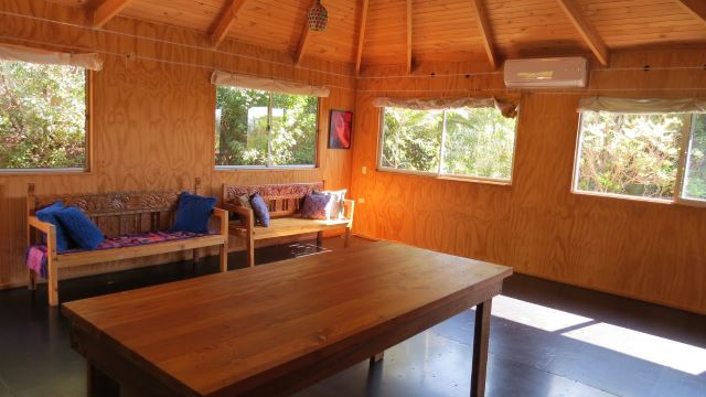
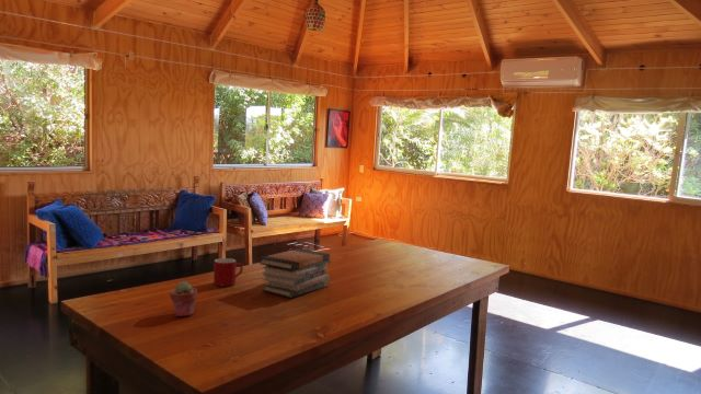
+ book stack (296, 271)
+ mug (228, 271)
+ potted succulent (183, 297)
